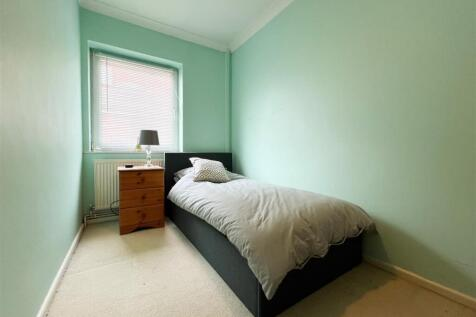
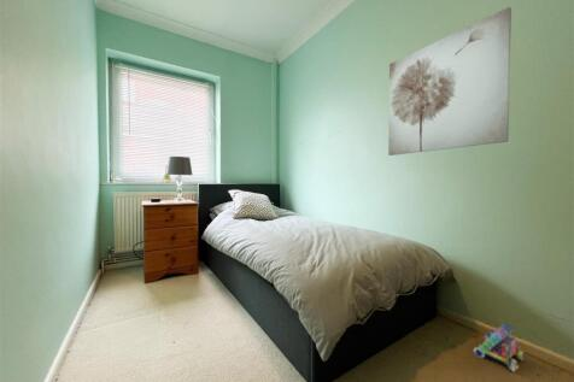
+ toy cannon (494, 347)
+ wall art (438, 95)
